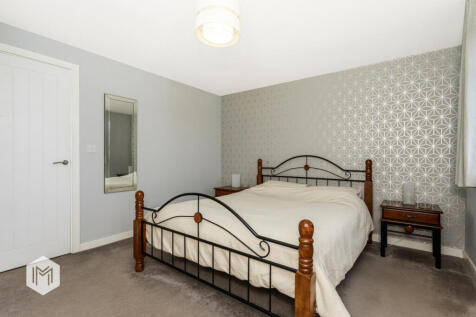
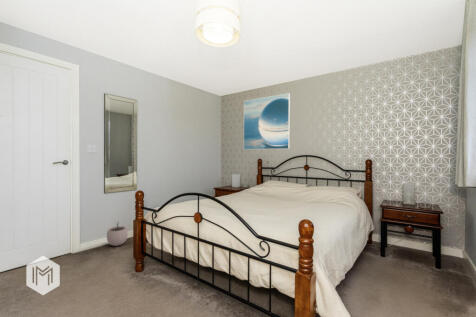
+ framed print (265, 123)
+ plant pot (117, 233)
